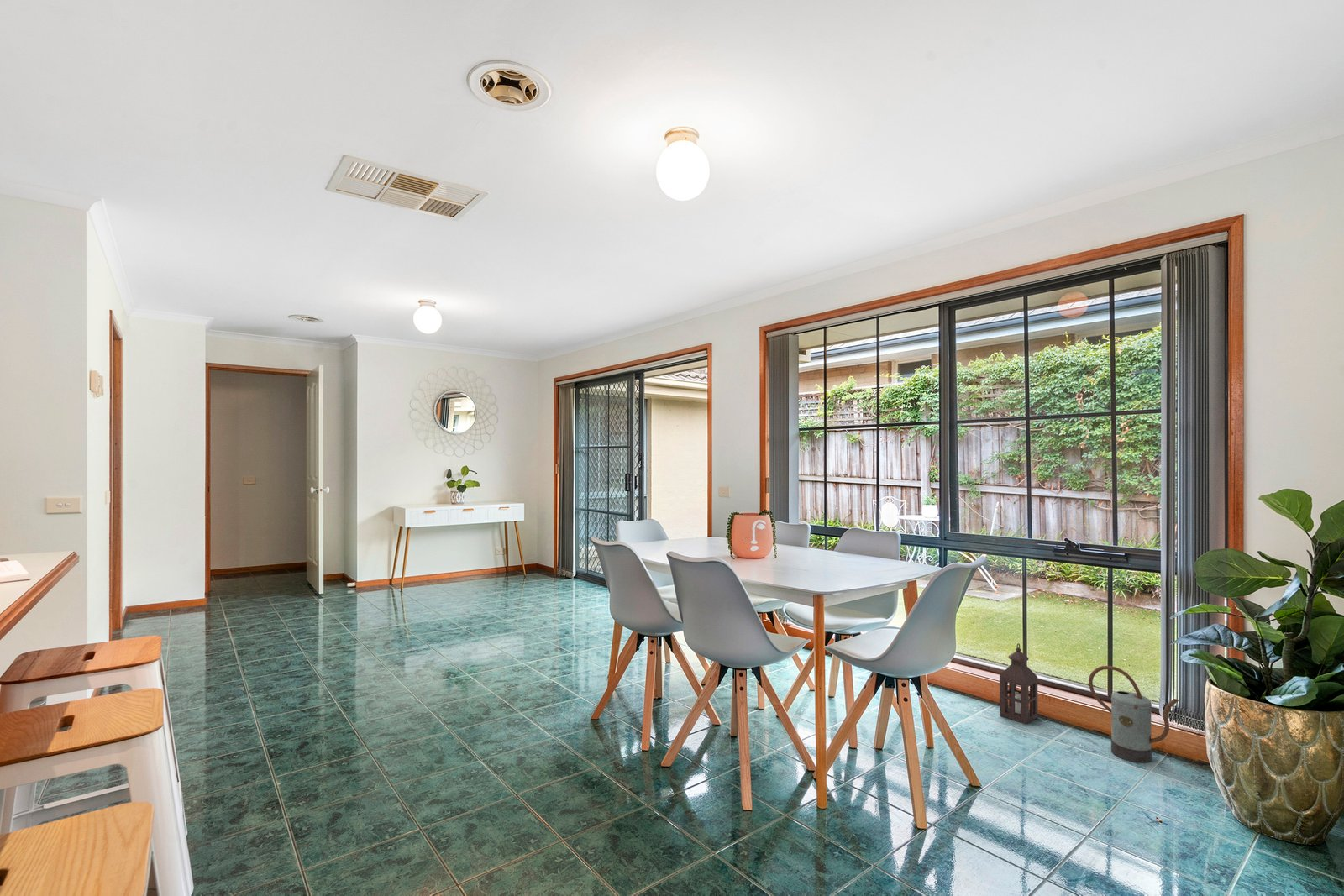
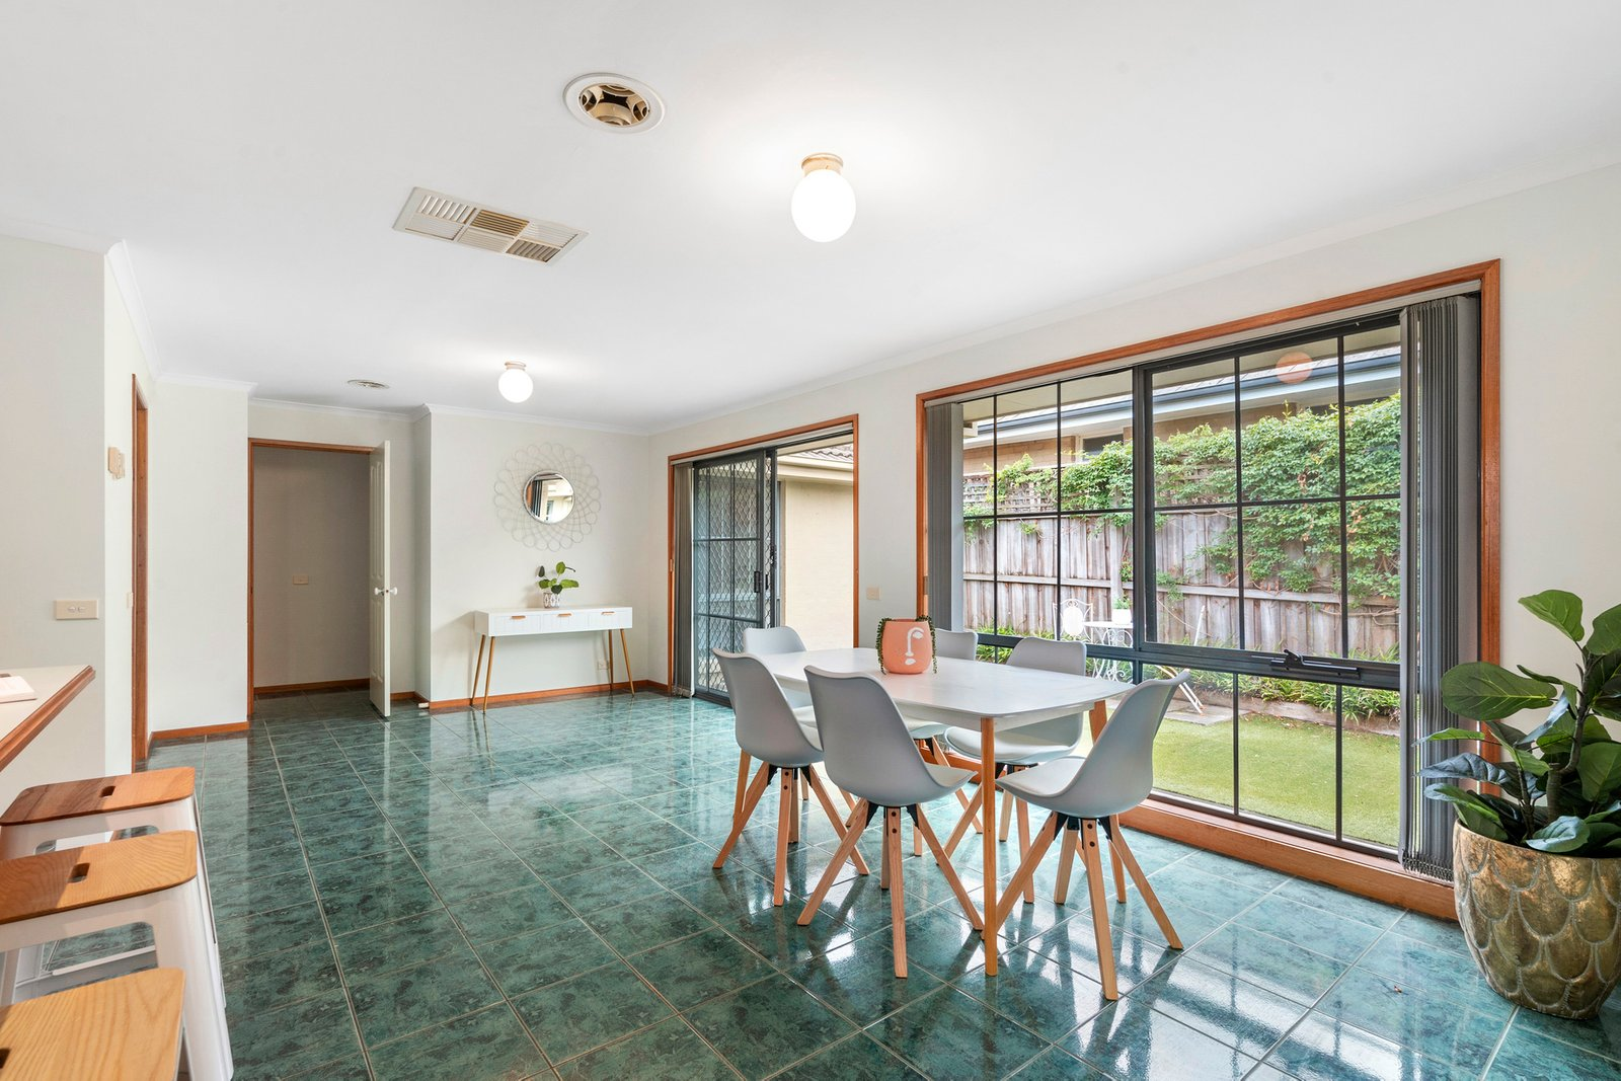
- lantern (1018, 679)
- watering can (1131, 713)
